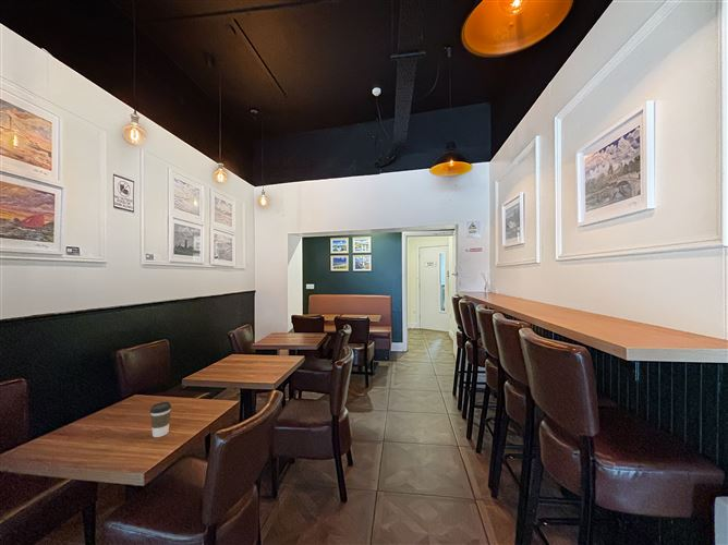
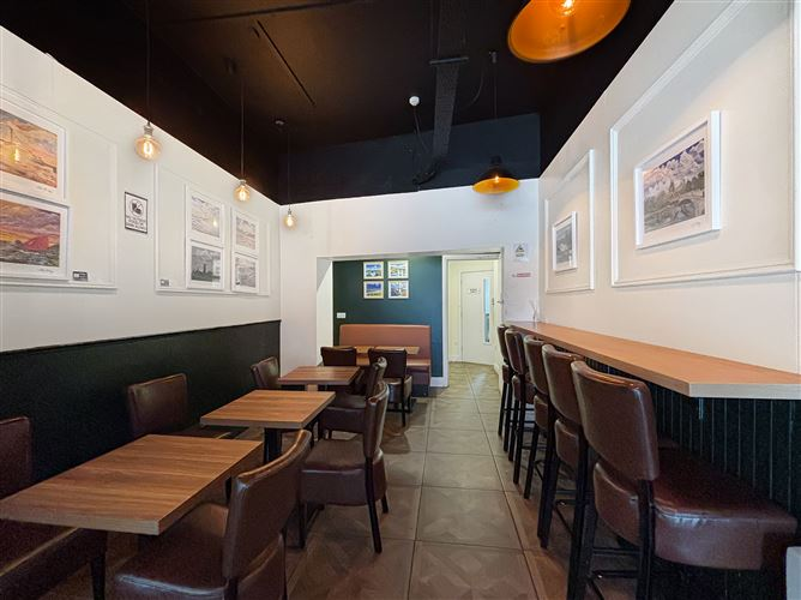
- coffee cup (160, 419)
